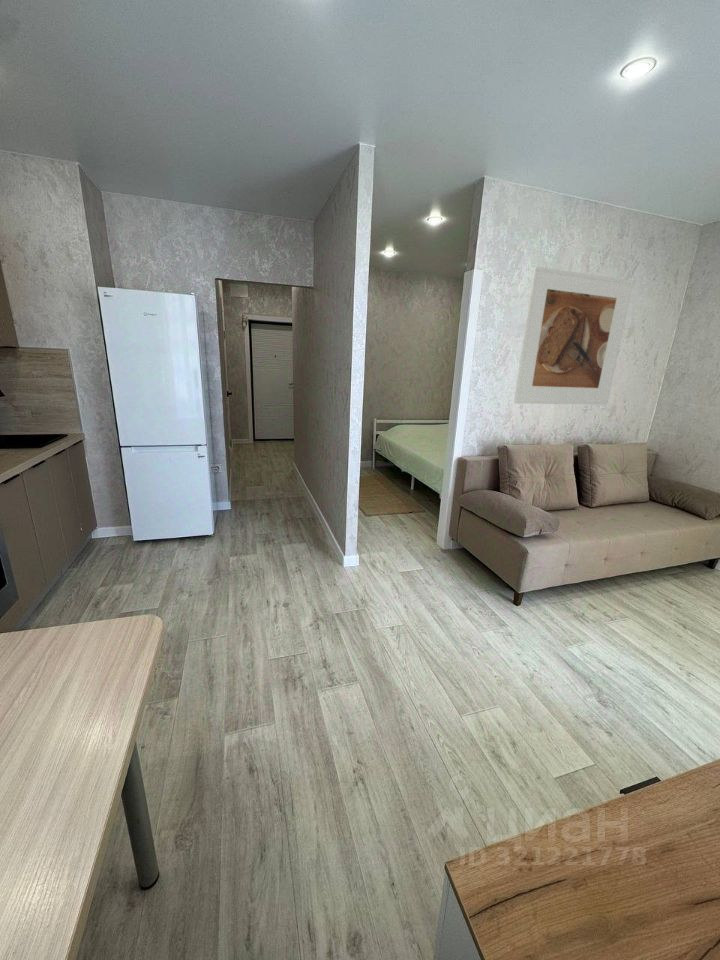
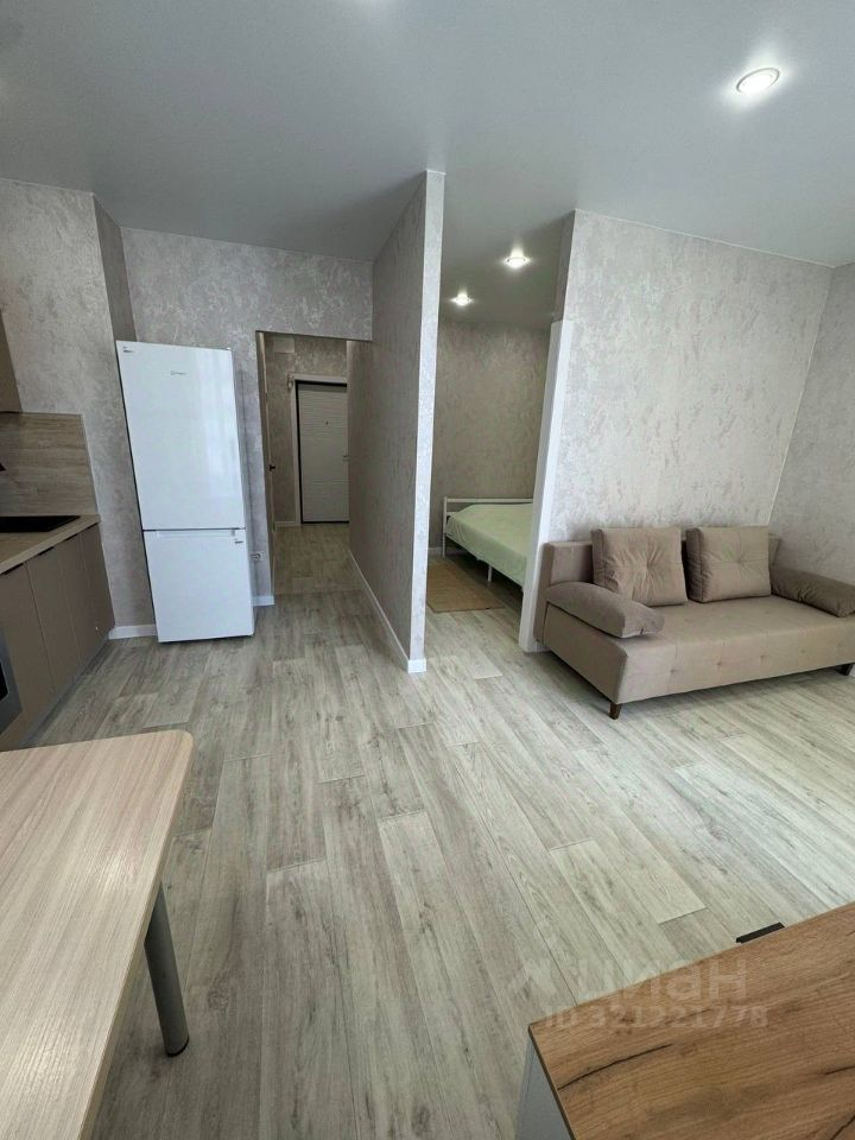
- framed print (573, 341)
